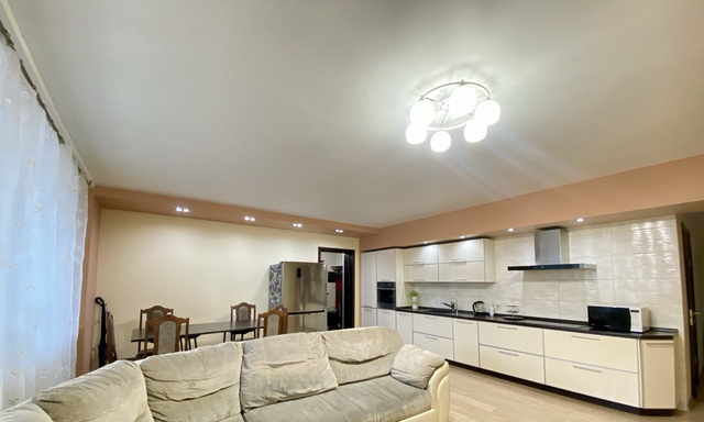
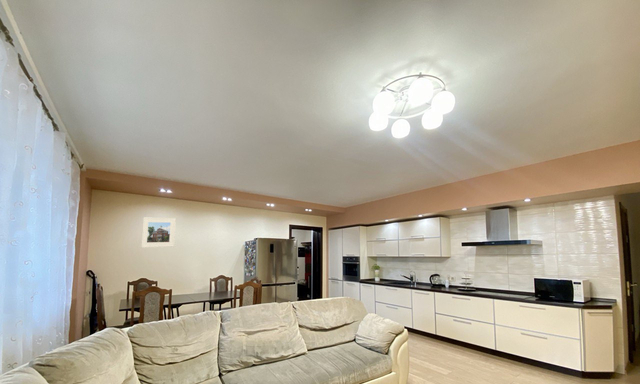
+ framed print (158, 232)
